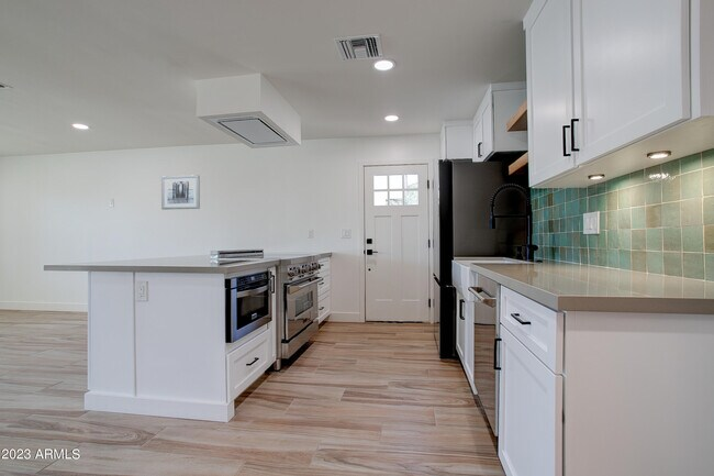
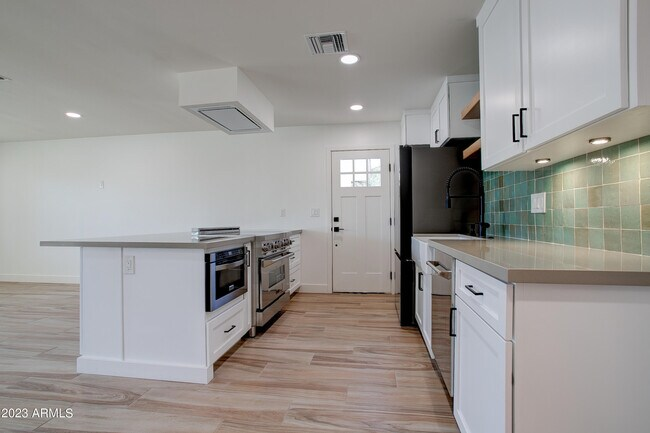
- wall art (180, 192)
